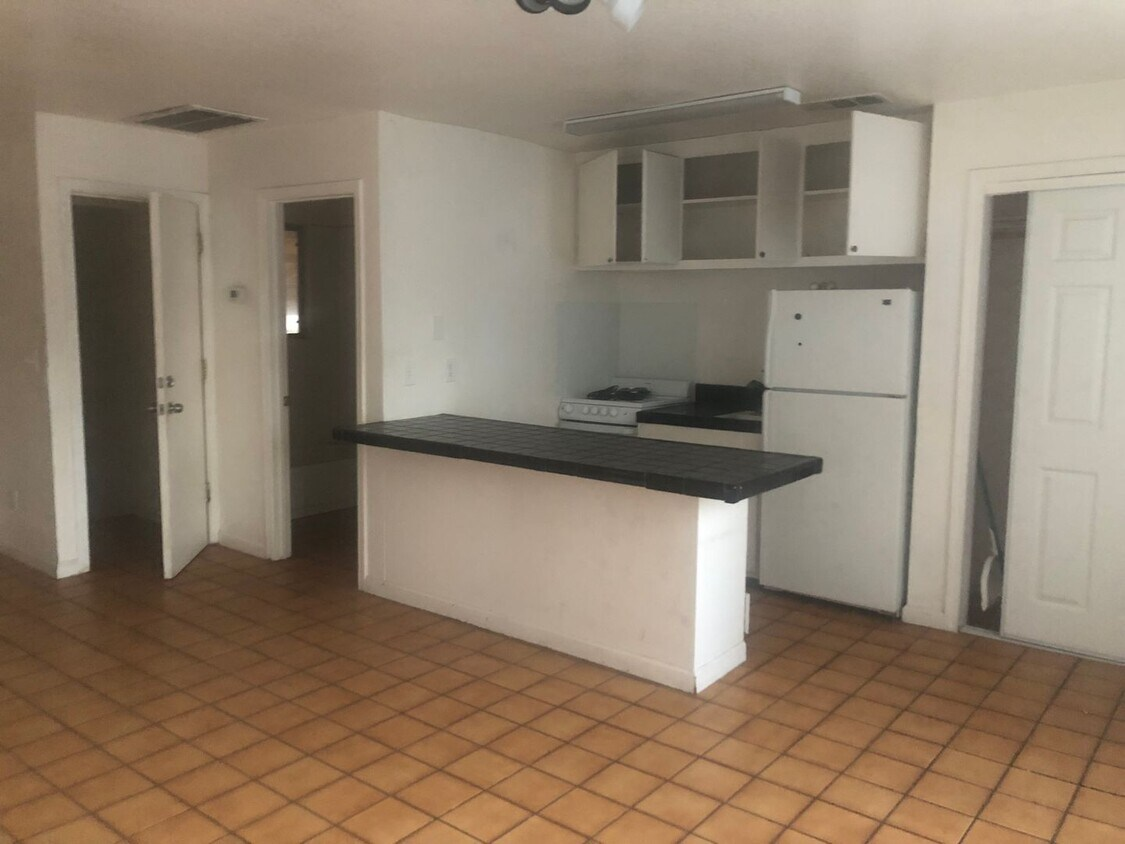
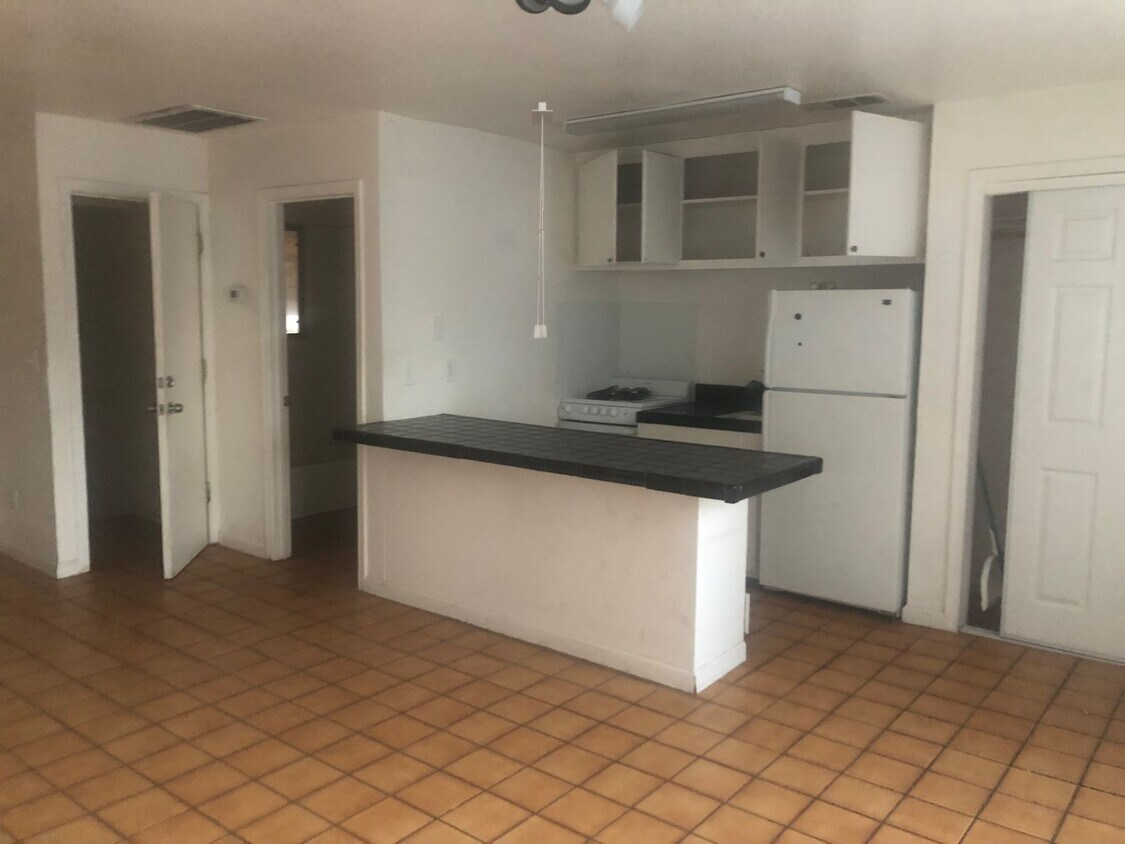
+ pendant light (540, 224)
